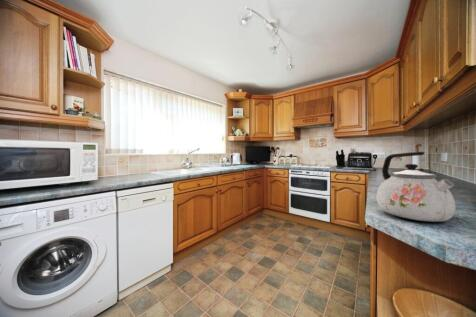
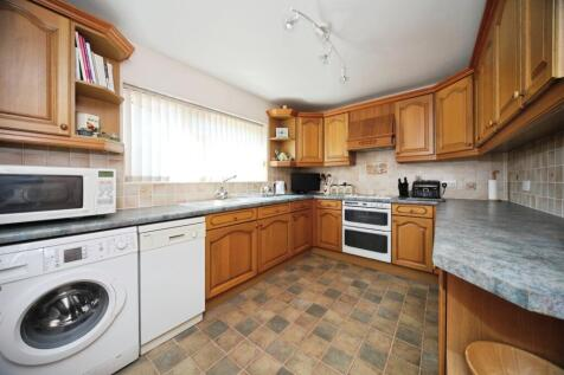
- kettle (412, 183)
